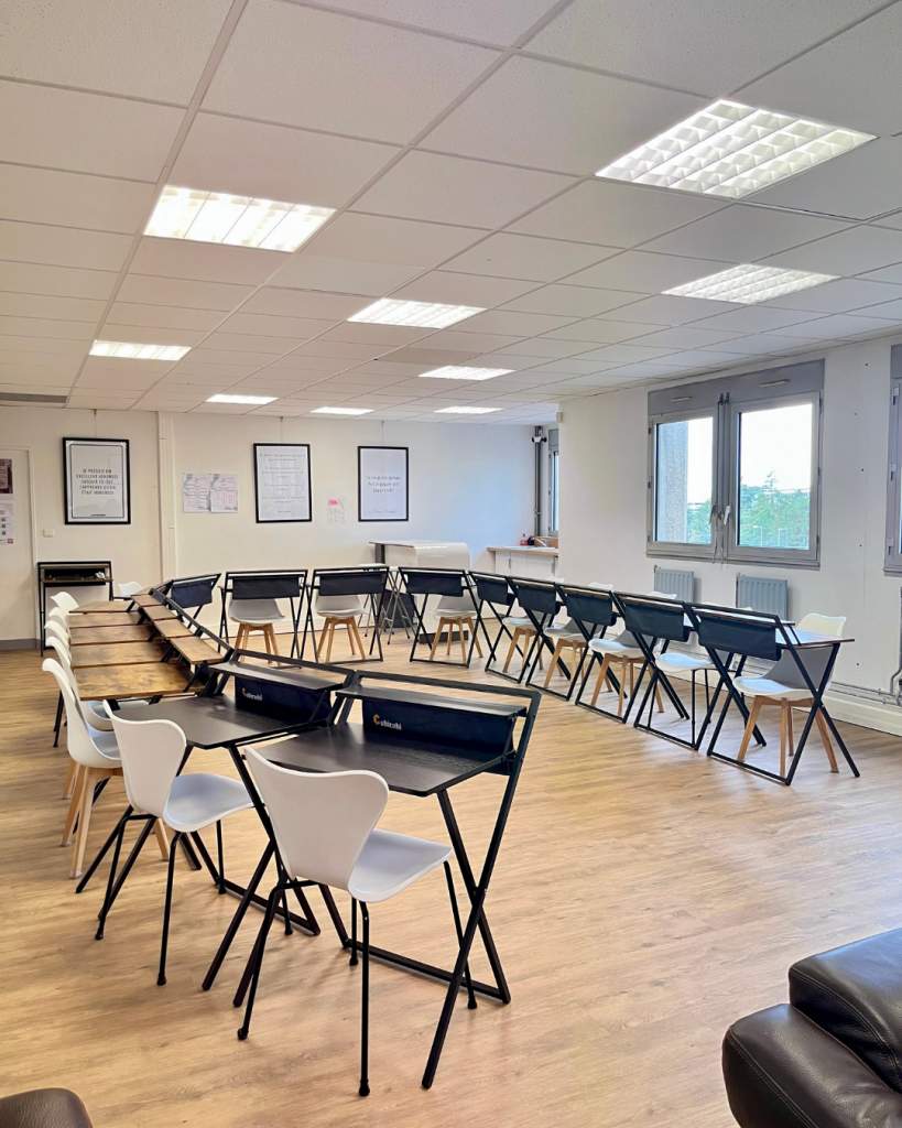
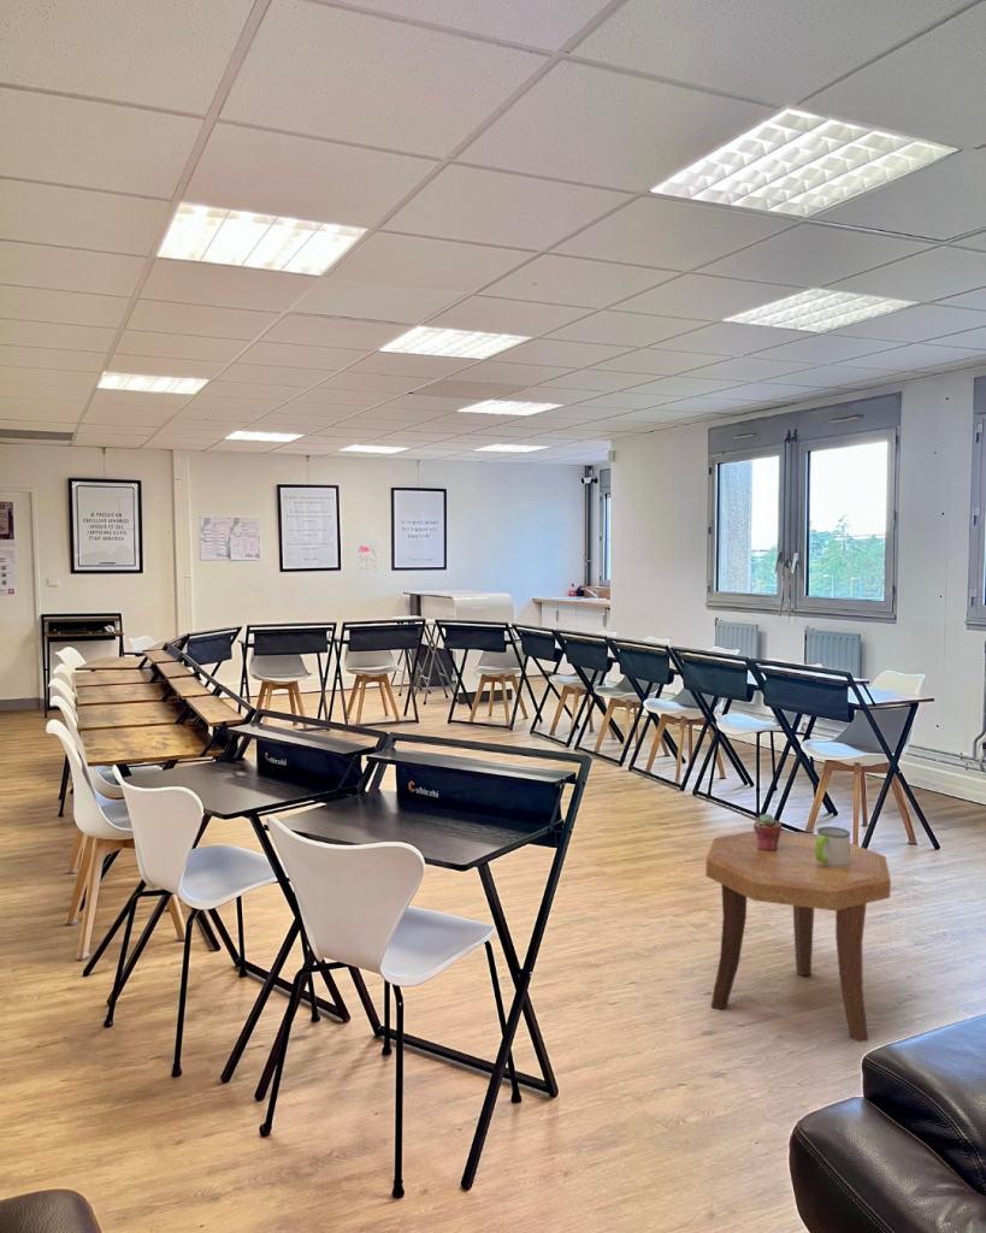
+ potted succulent (767, 830)
+ side table (795, 930)
+ mug (829, 846)
